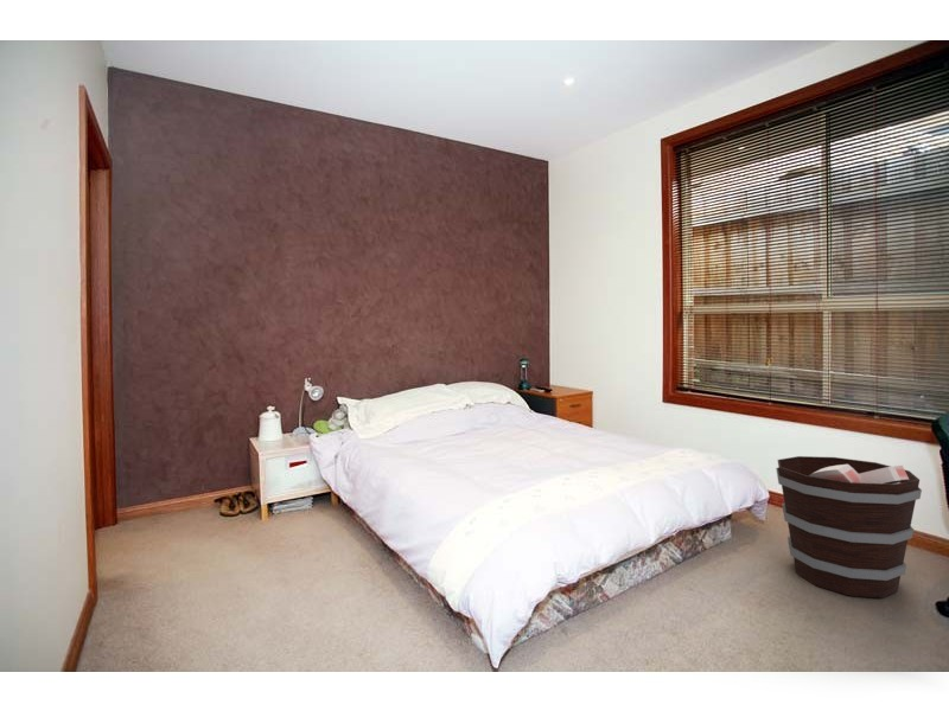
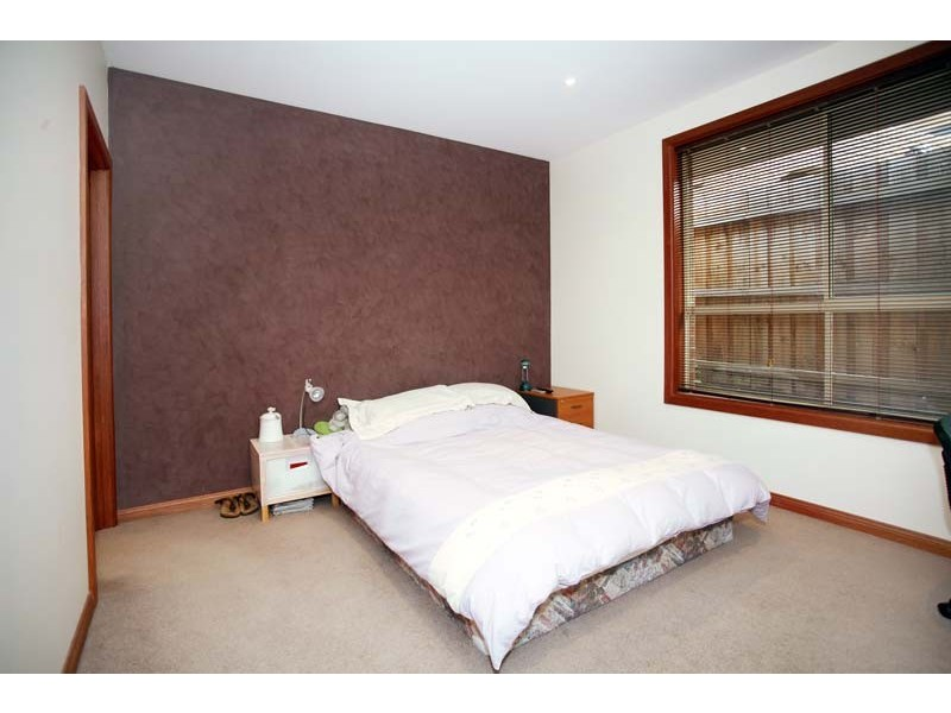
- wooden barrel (842, 515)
